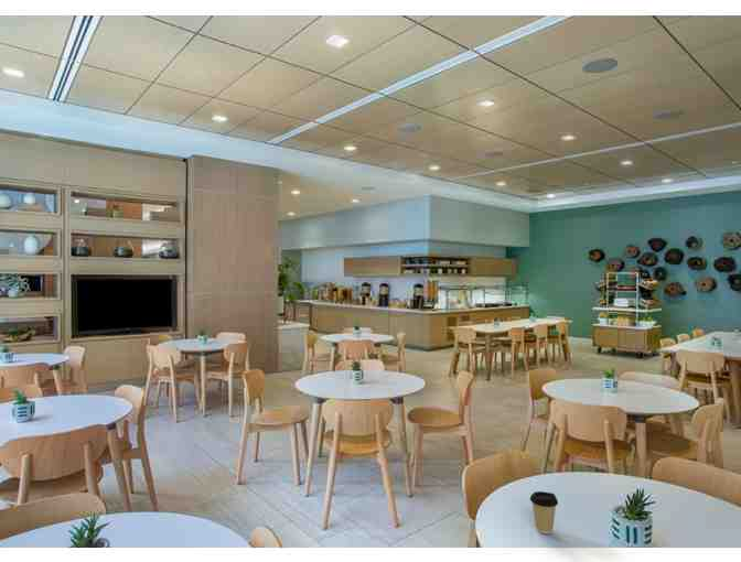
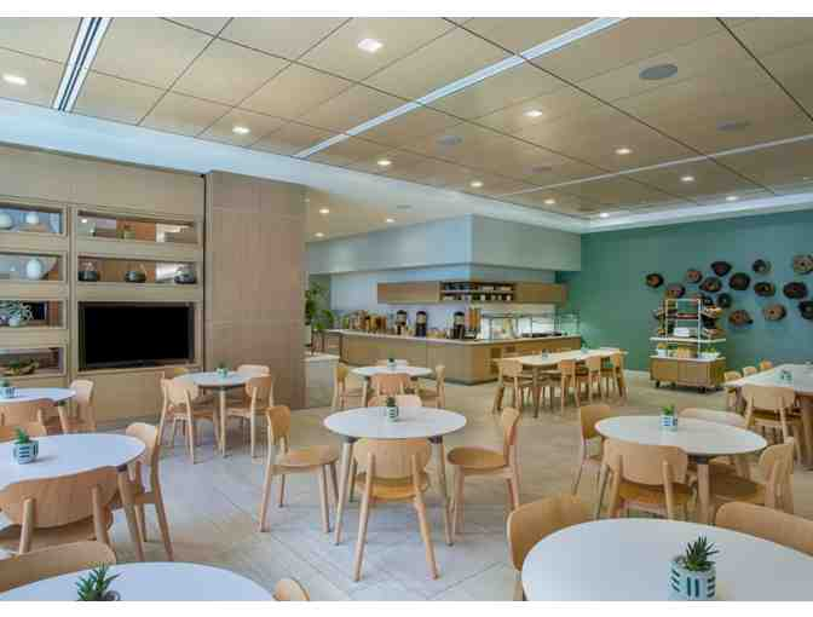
- coffee cup (544, 511)
